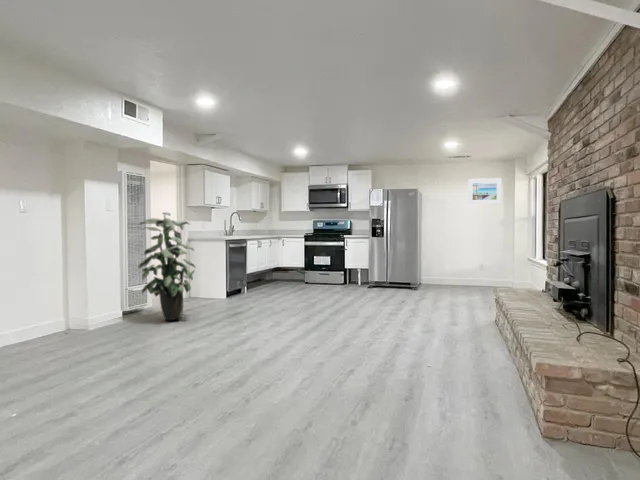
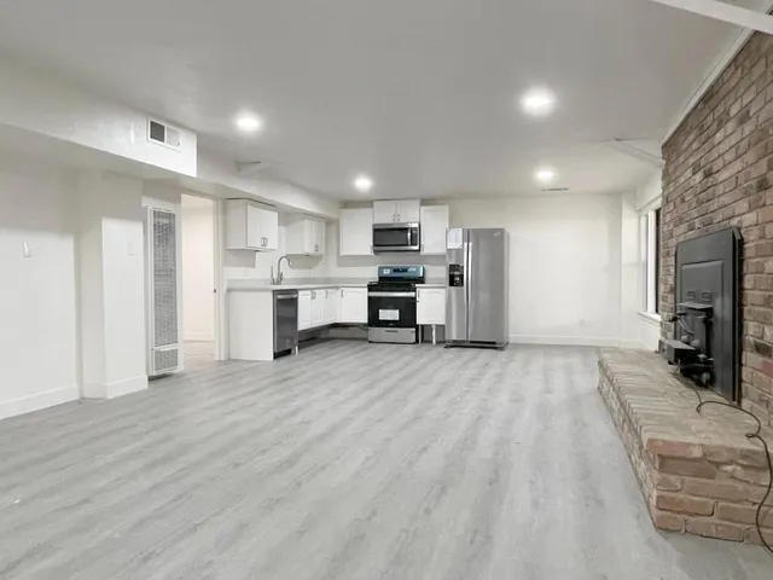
- indoor plant (167, 266)
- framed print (484, 191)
